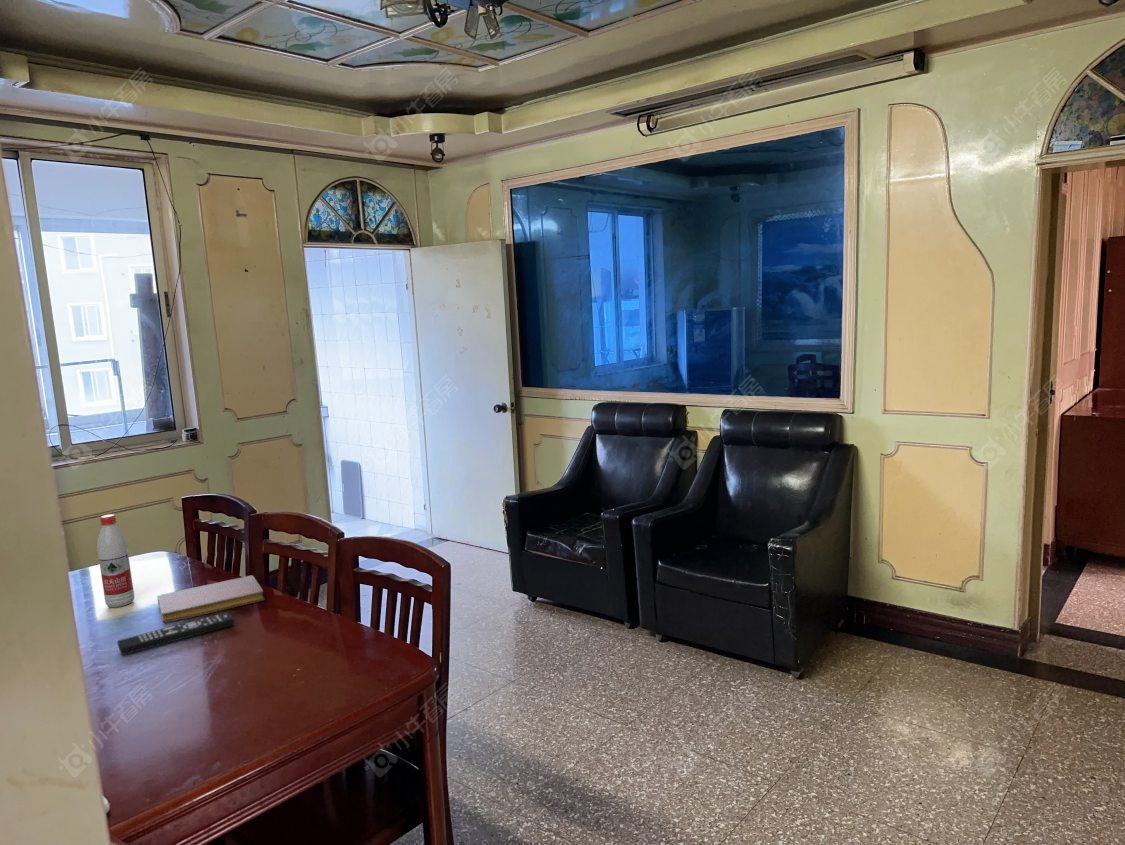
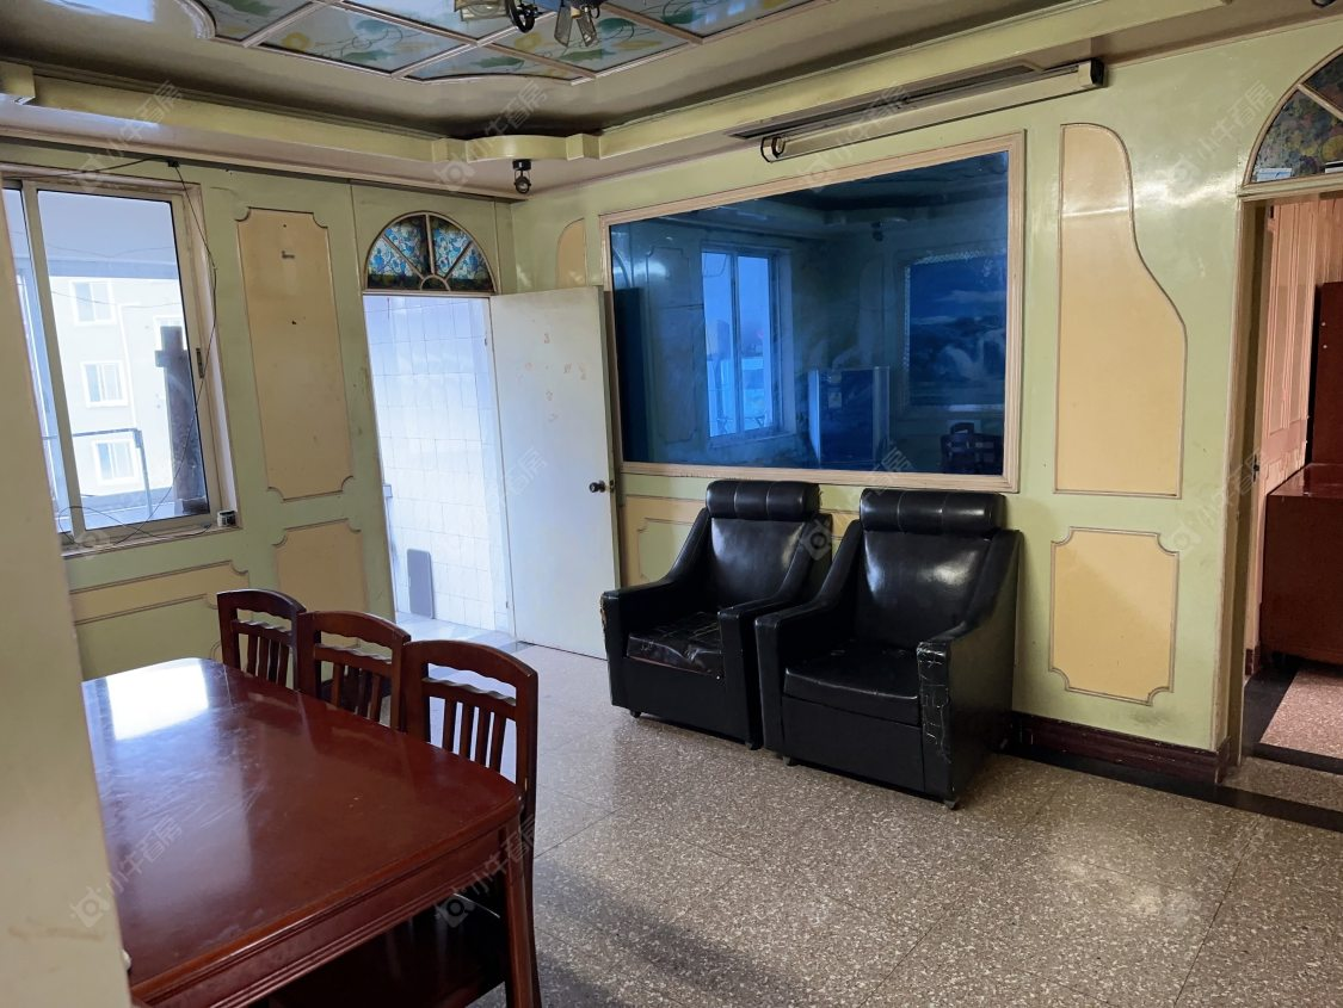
- notebook (210, 597)
- water bottle (114, 559)
- remote control (177, 632)
